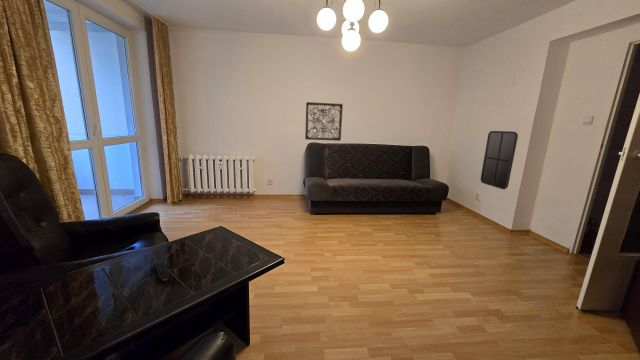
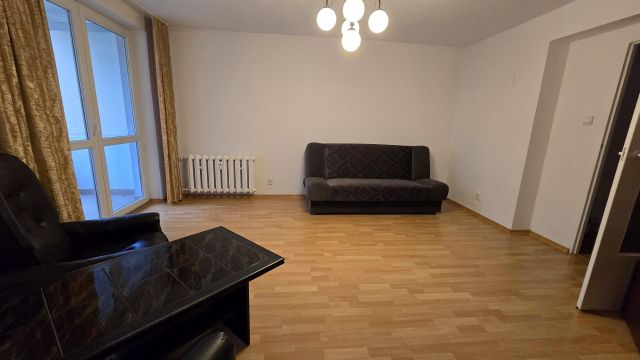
- wall art (322, 122)
- remote control (162, 270)
- home mirror (497, 159)
